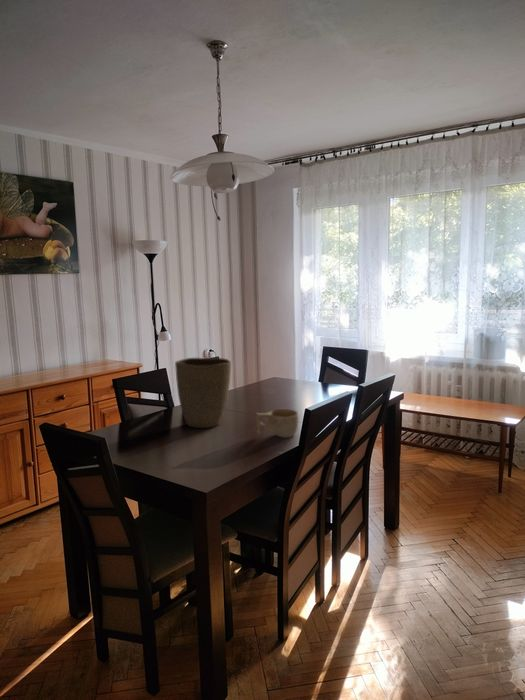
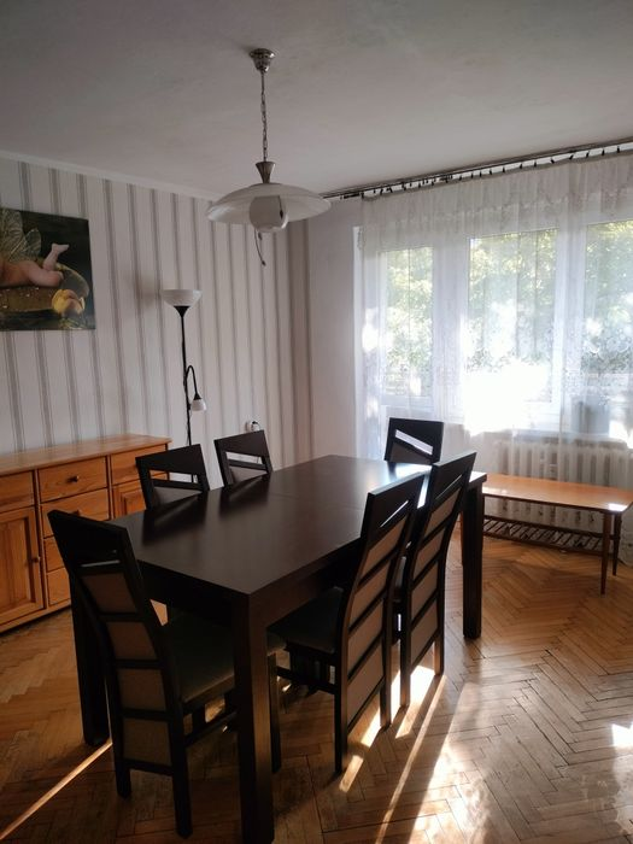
- vase (204, 392)
- cup (277, 423)
